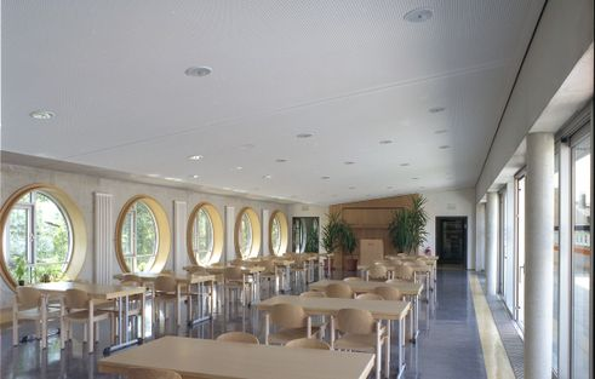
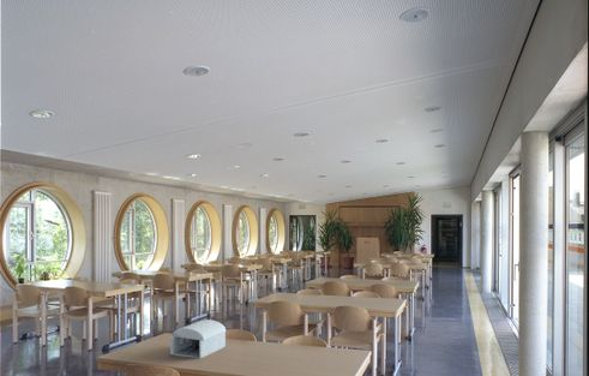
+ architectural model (198, 336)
